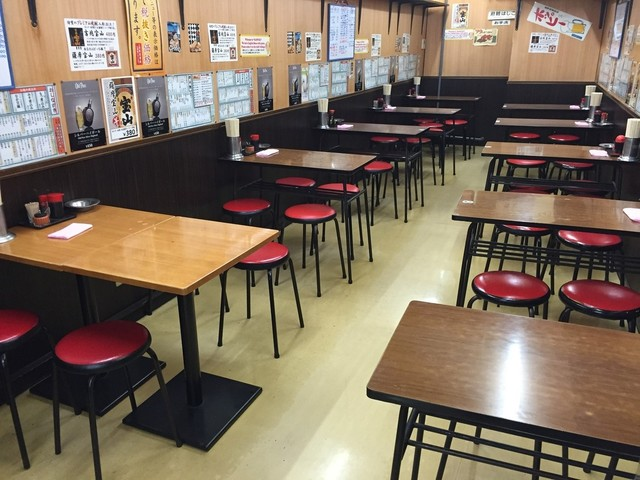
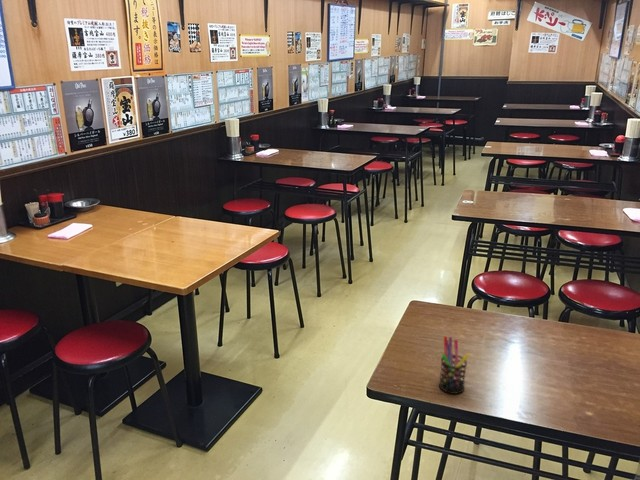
+ pen holder (450, 364)
